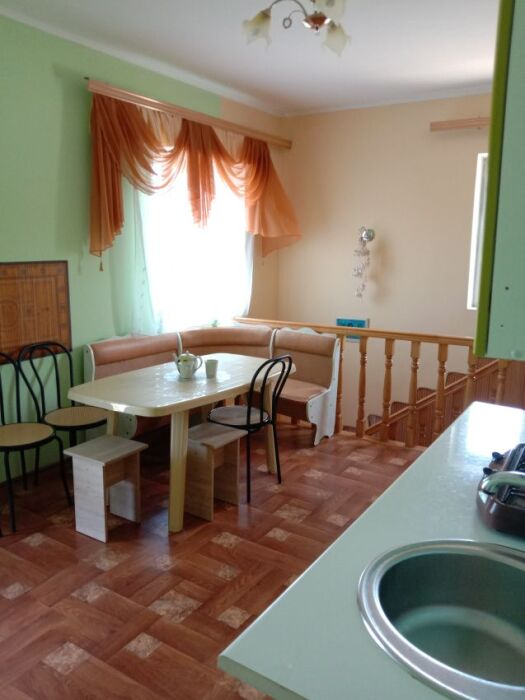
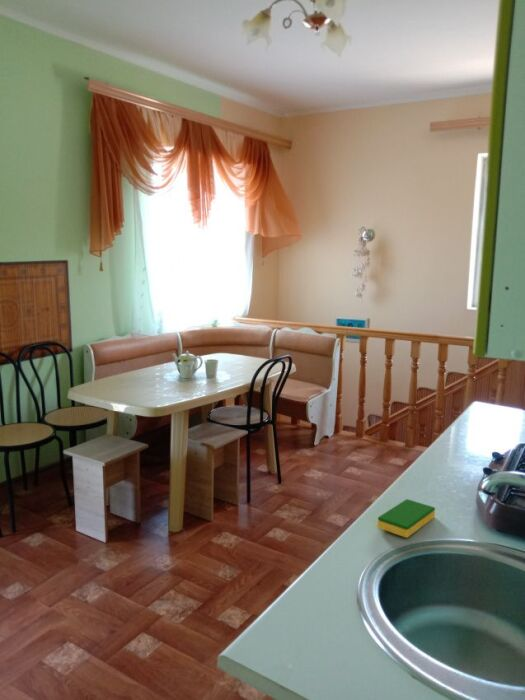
+ dish sponge (406, 517)
